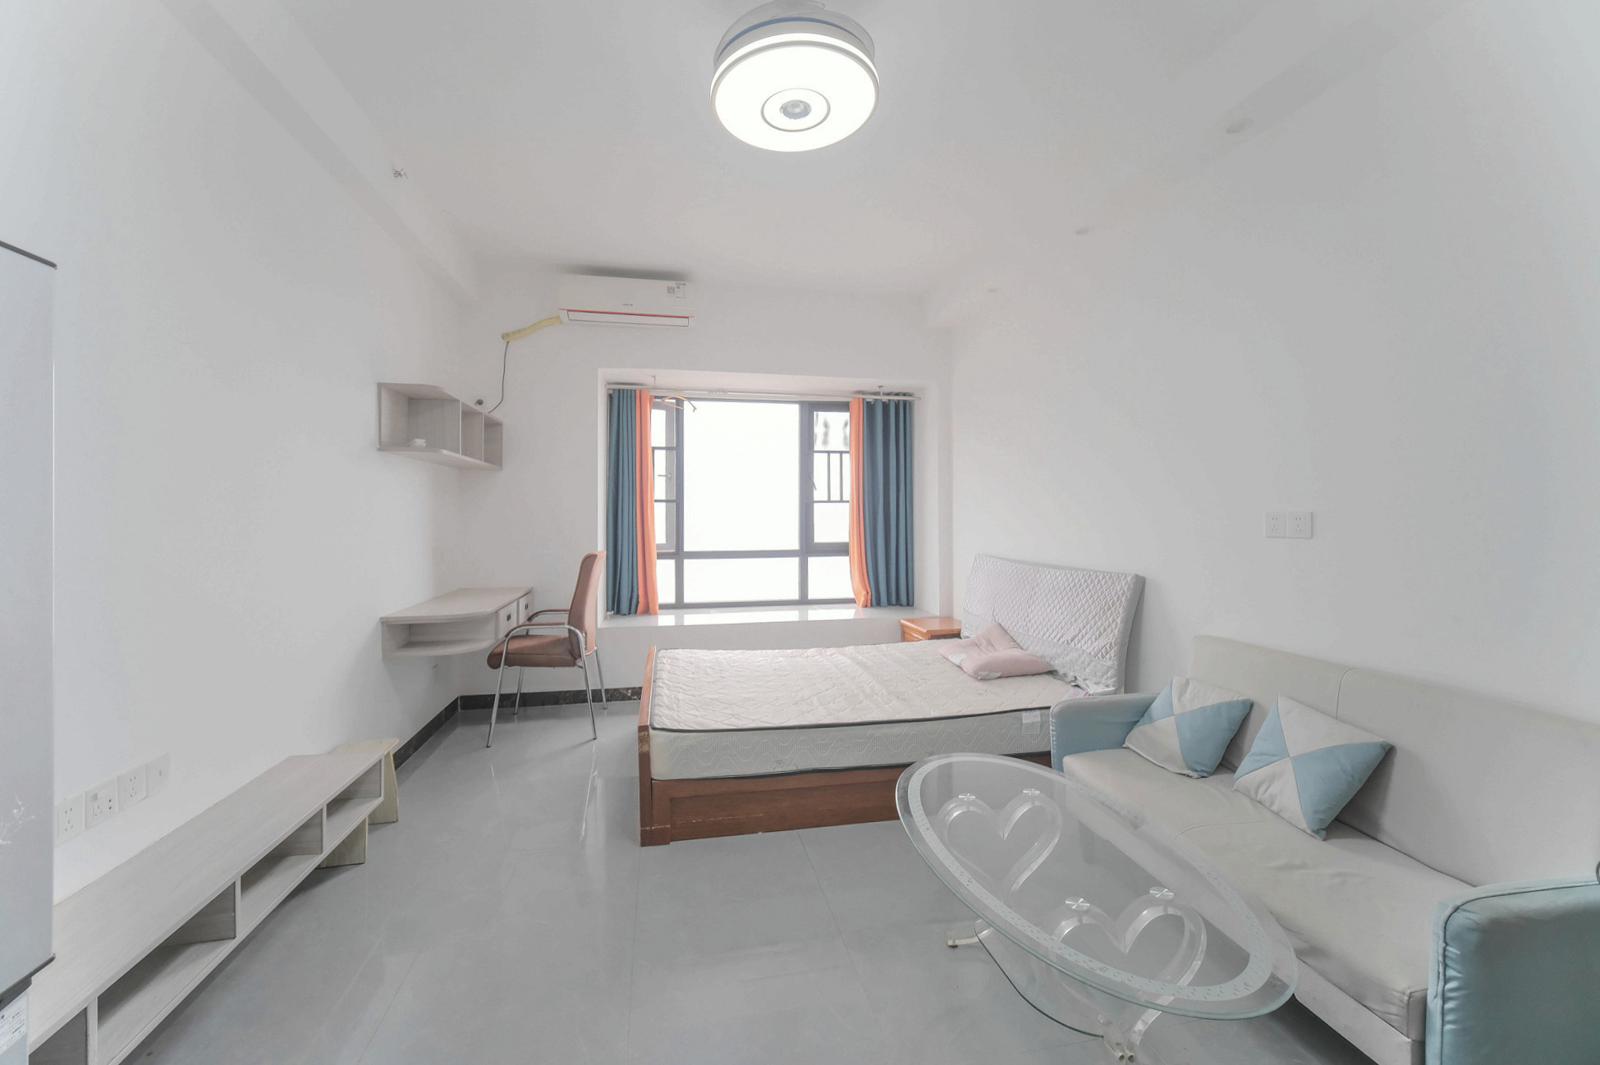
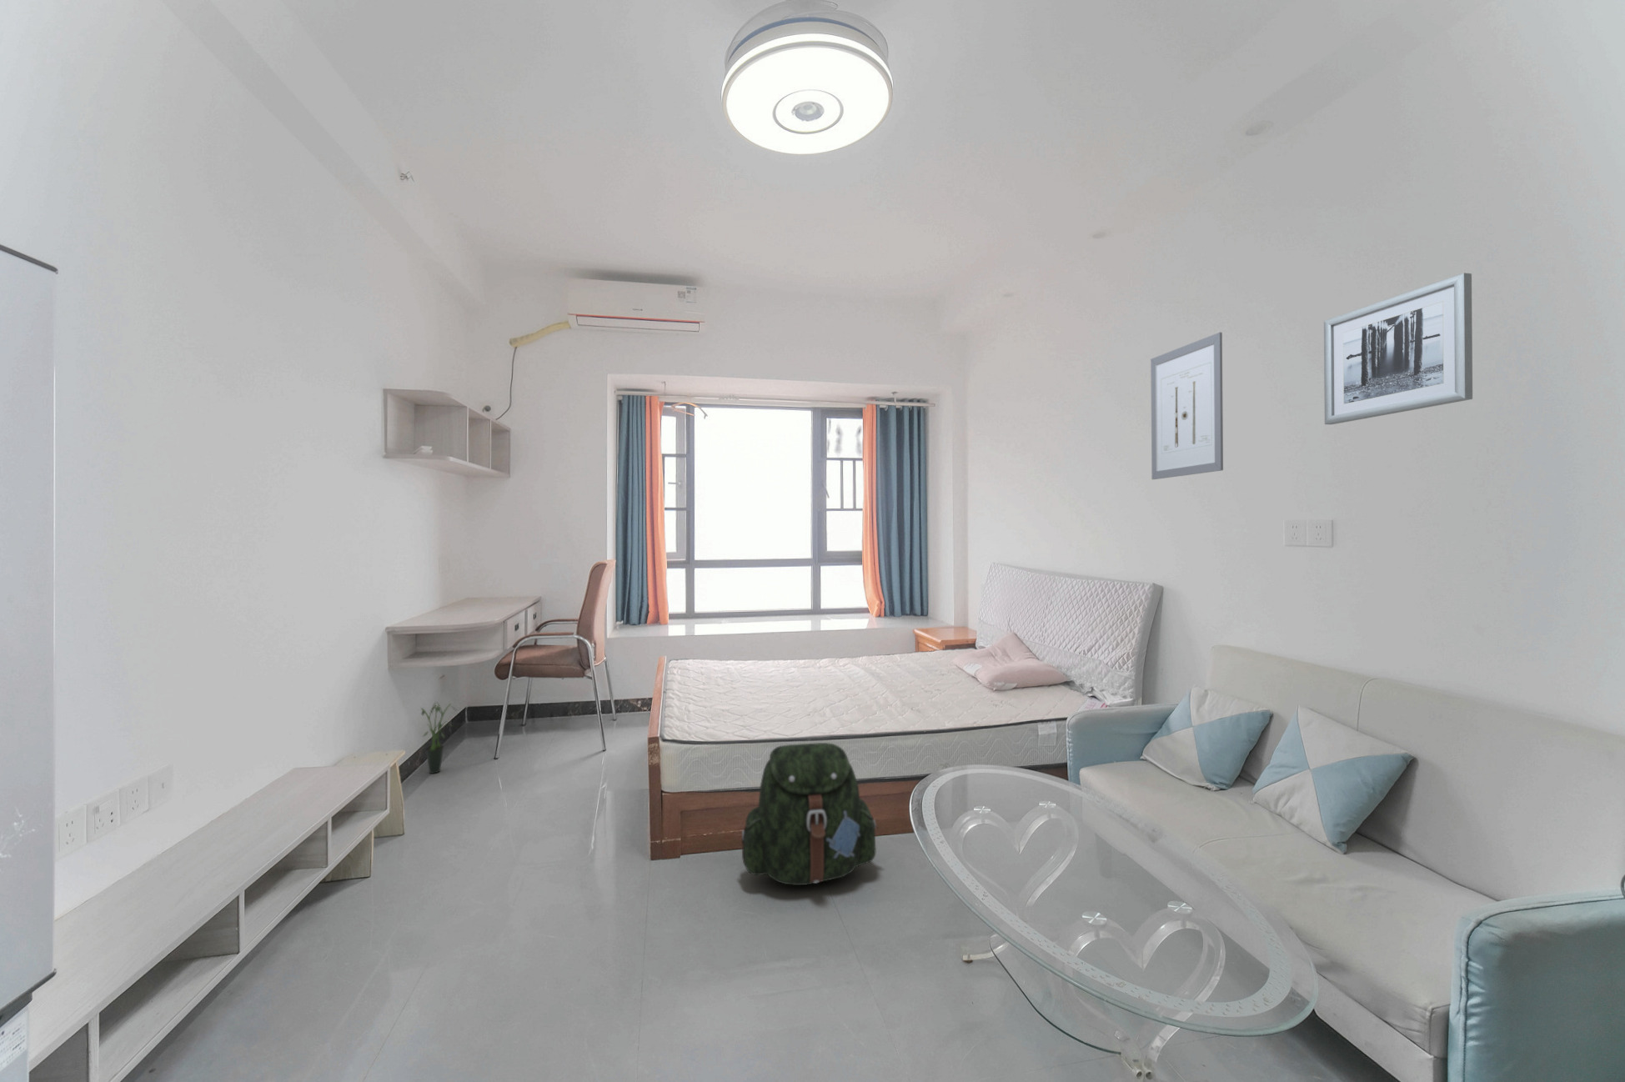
+ backpack (809, 809)
+ potted plant (438, 737)
+ wall art (1184, 411)
+ wall art (1391, 356)
